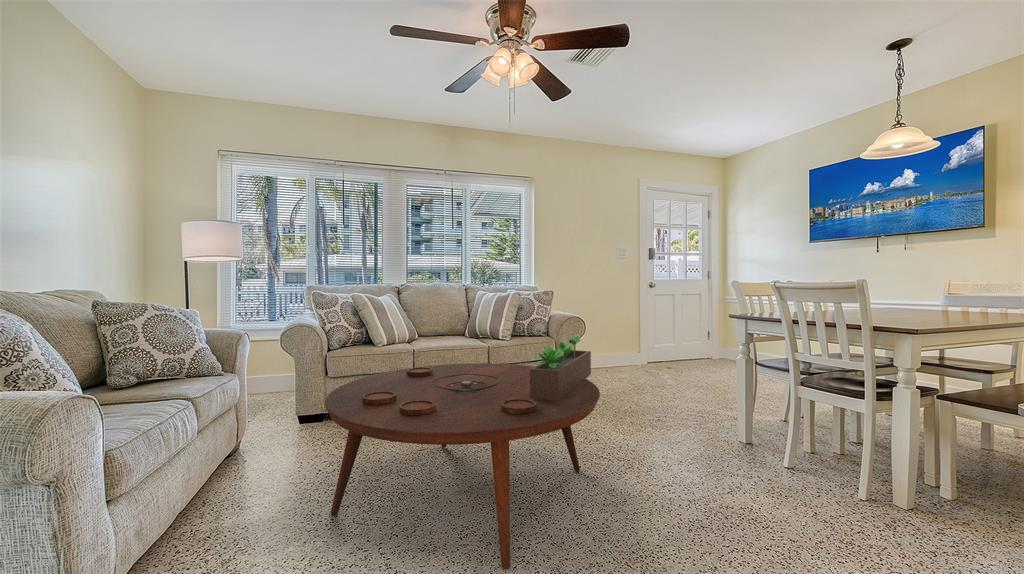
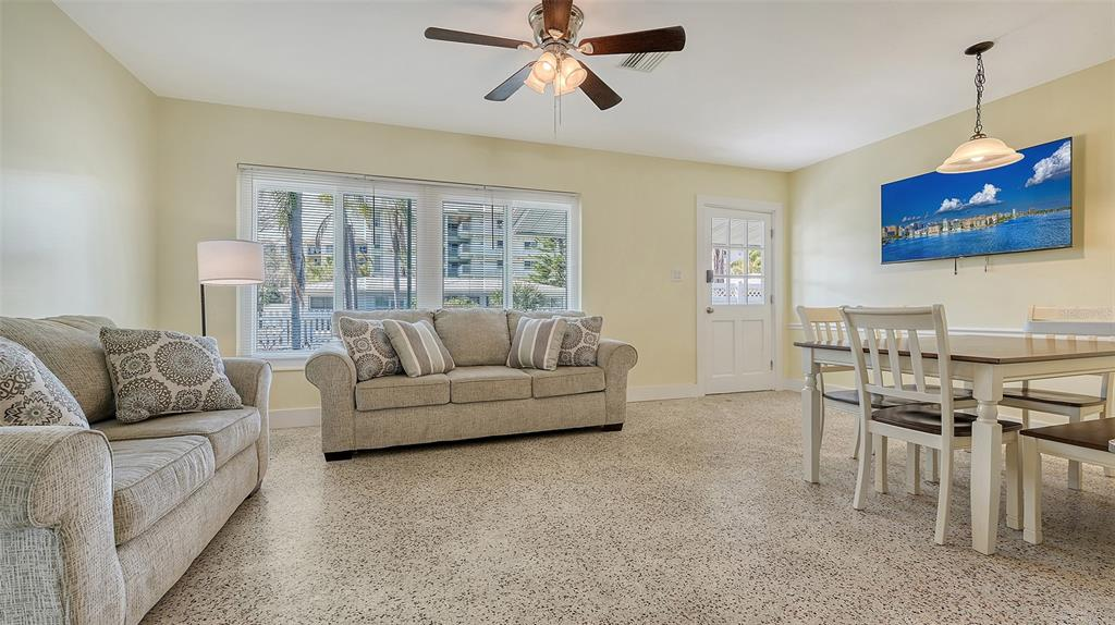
- coffee table (467, 436)
- succulent planter (563, 360)
